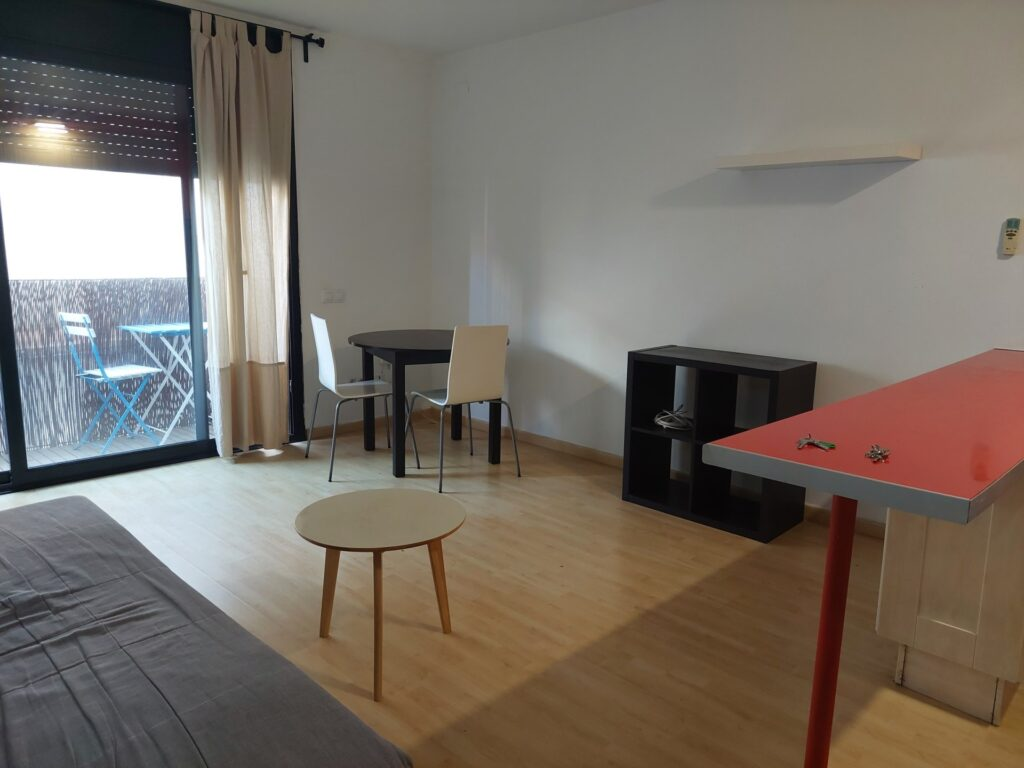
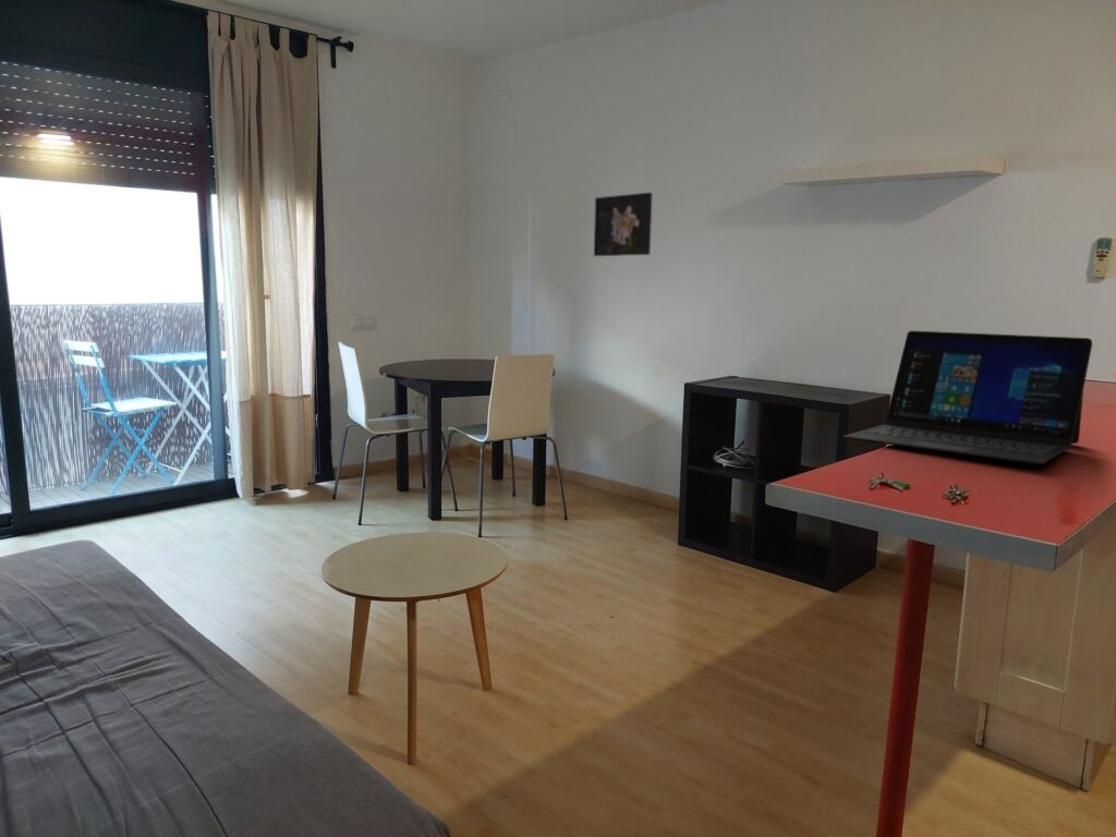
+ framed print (621, 225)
+ laptop (967, 388)
